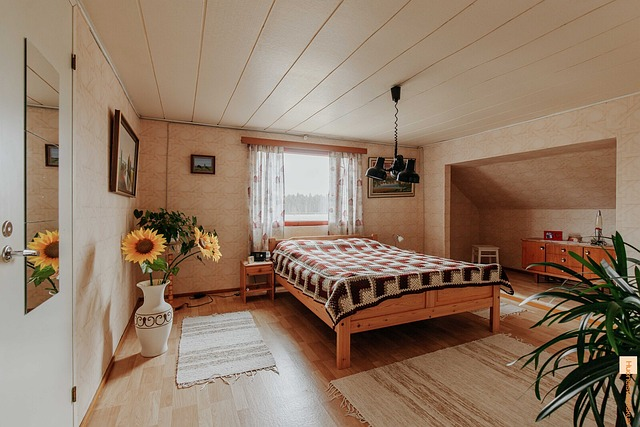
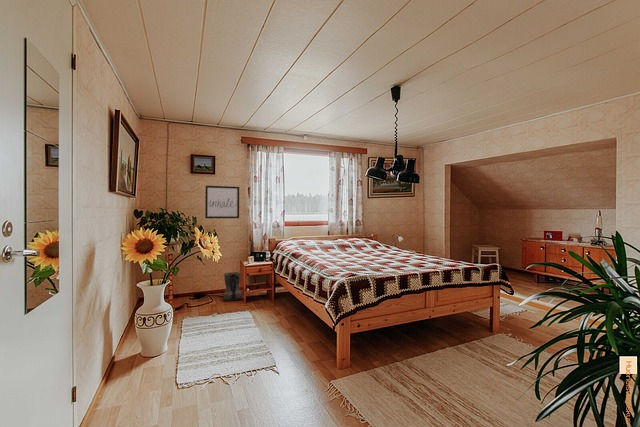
+ wall art (222, 202)
+ boots (232, 285)
